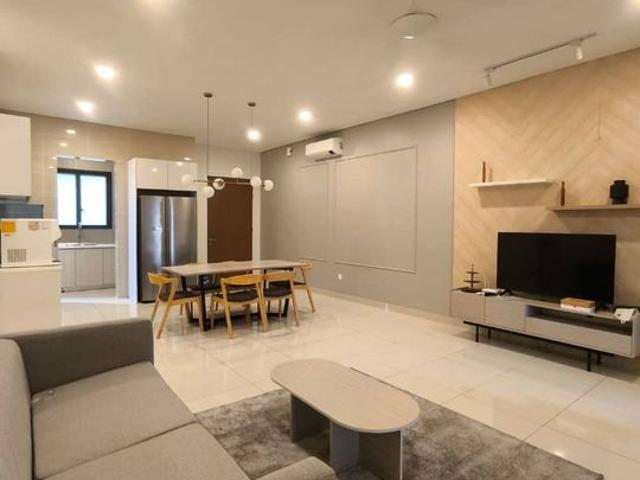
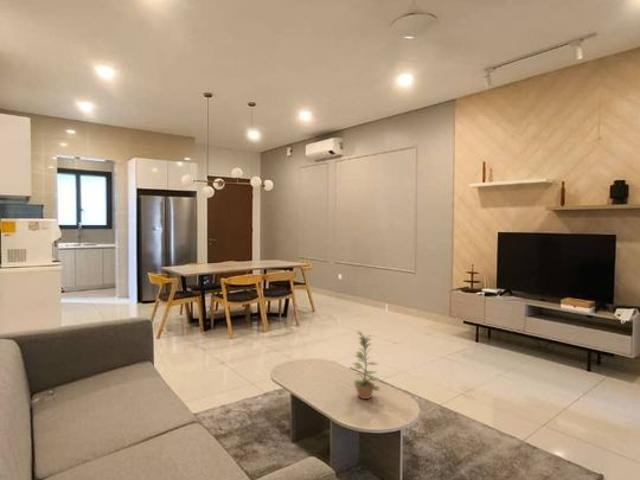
+ plant (366, 365)
